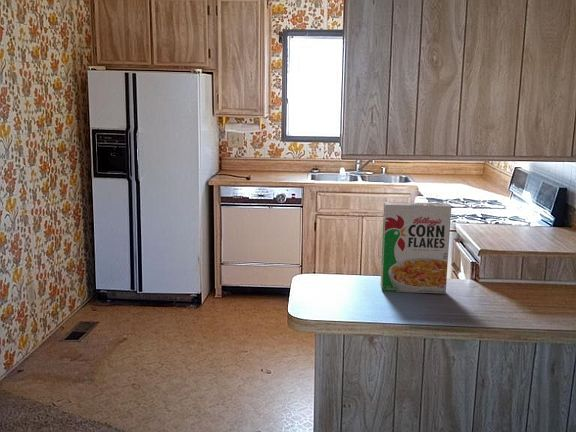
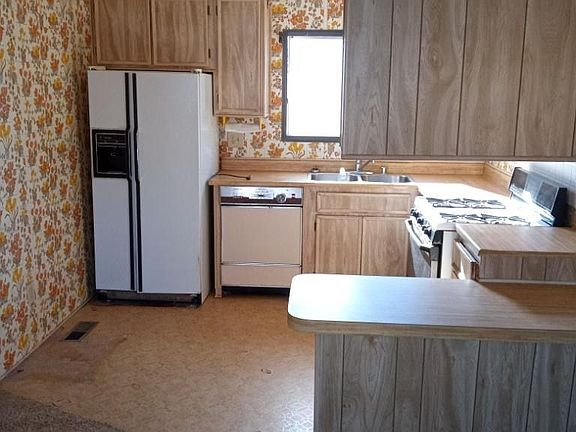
- cereal box (414, 247)
